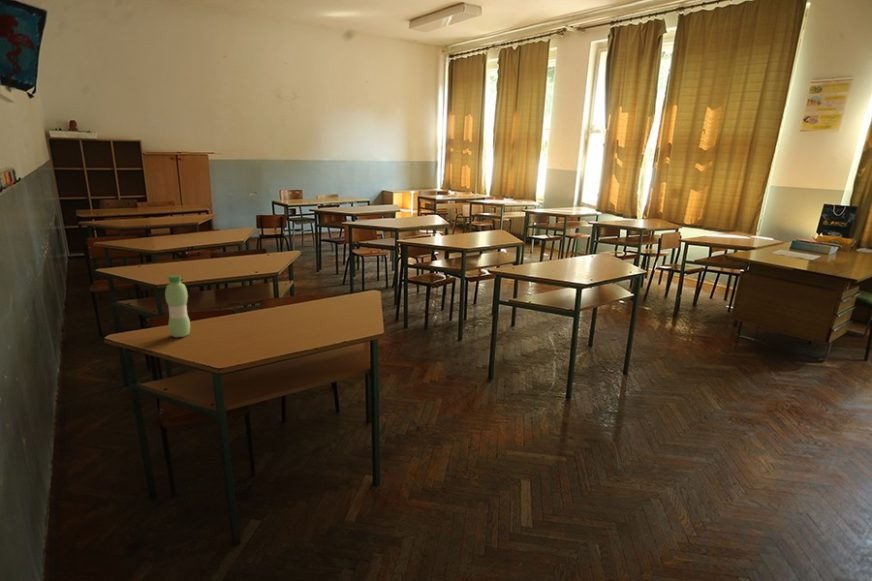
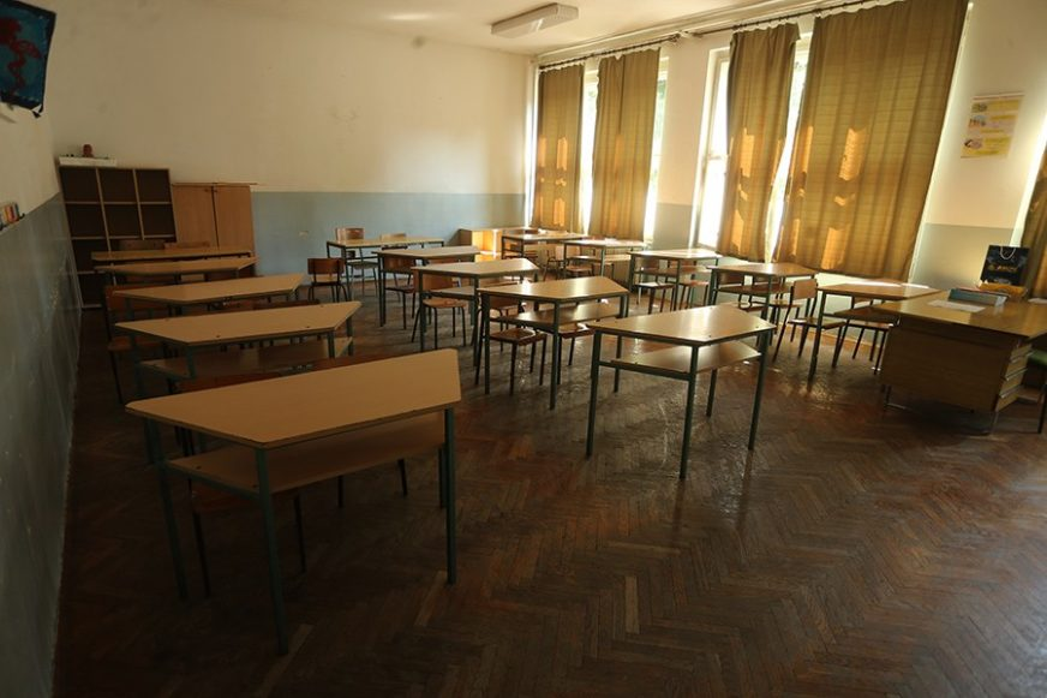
- water bottle (177, 306)
